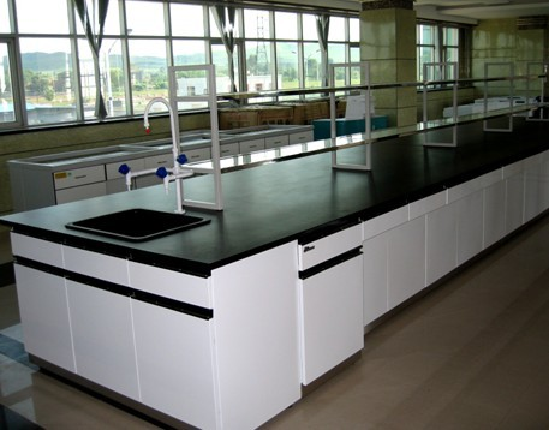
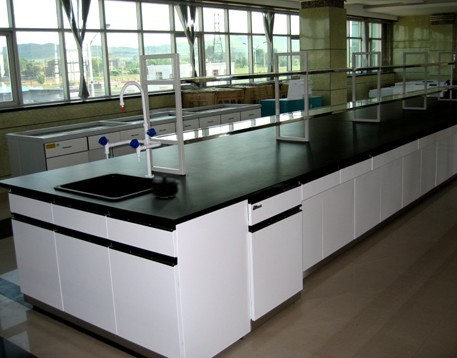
+ teapot (165, 186)
